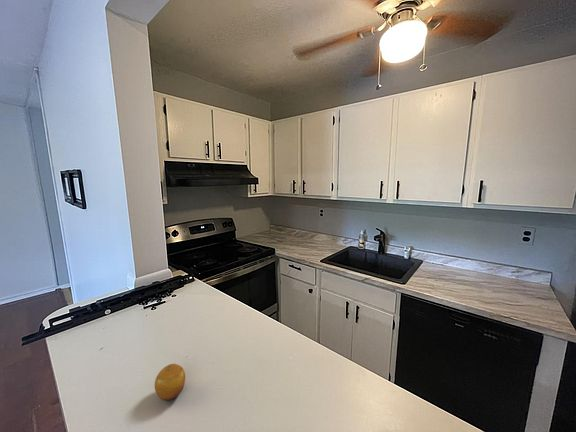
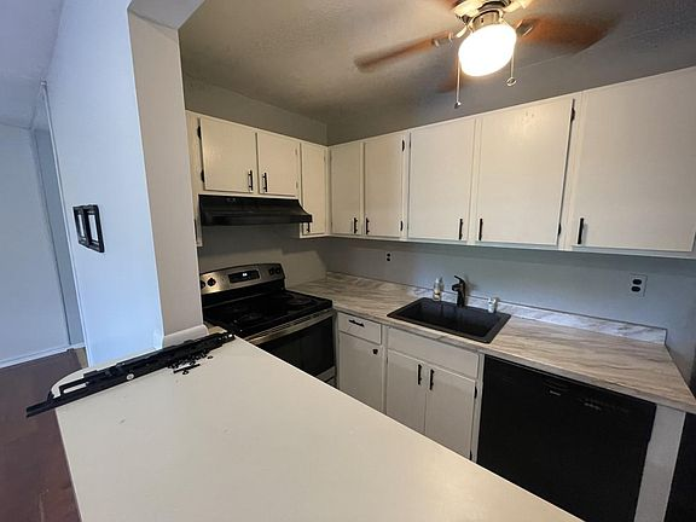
- fruit (170, 381)
